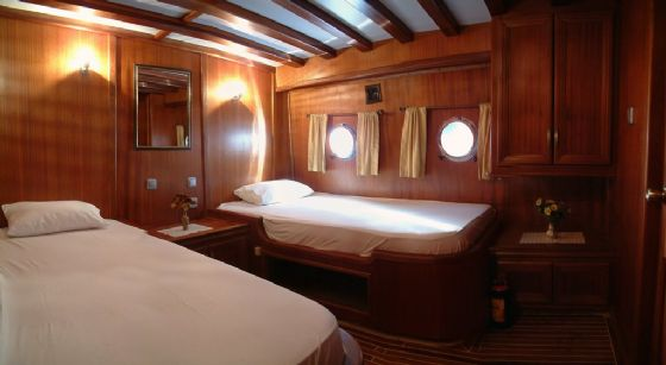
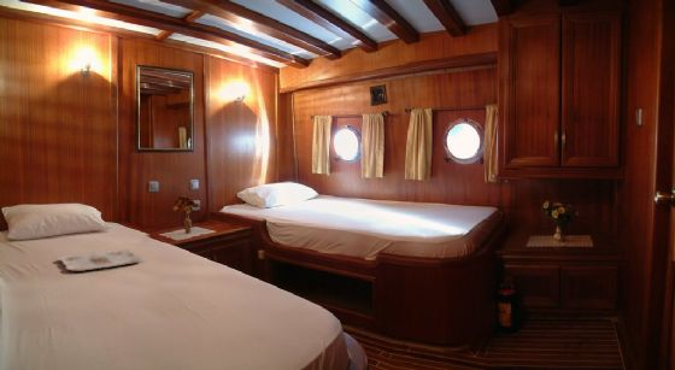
+ serving tray (100, 259)
